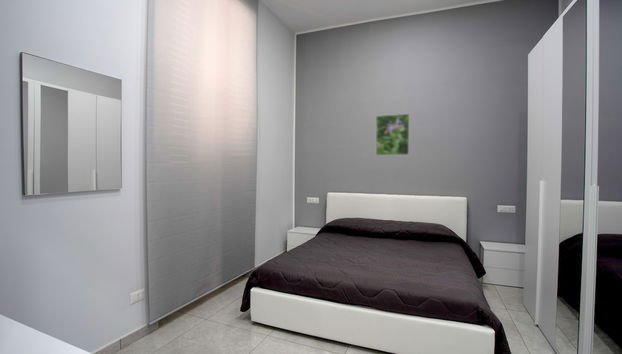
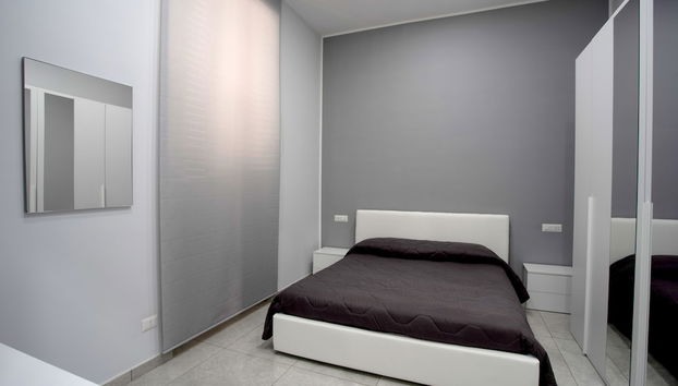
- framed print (392, 135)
